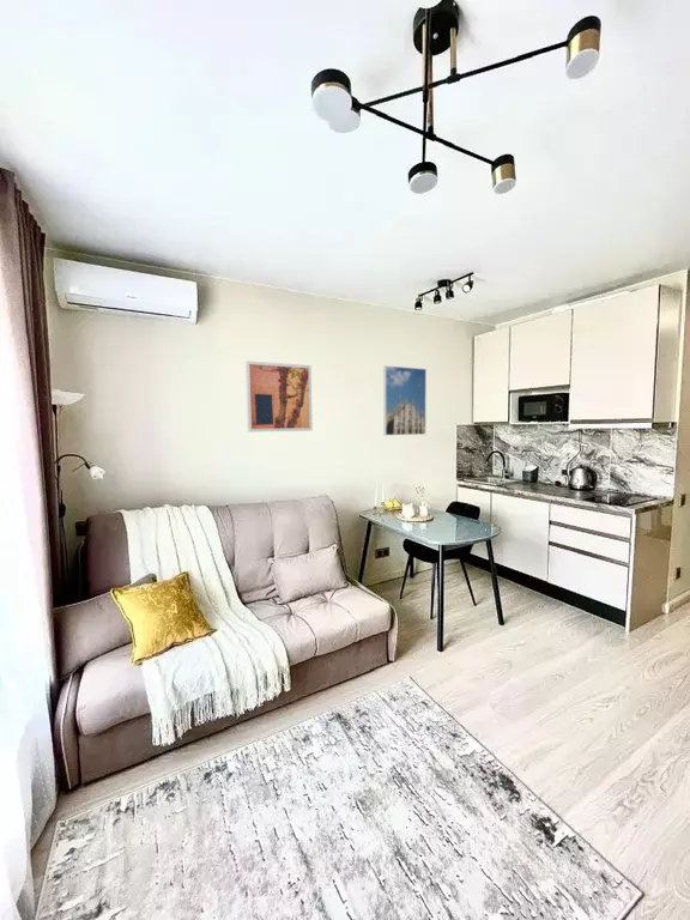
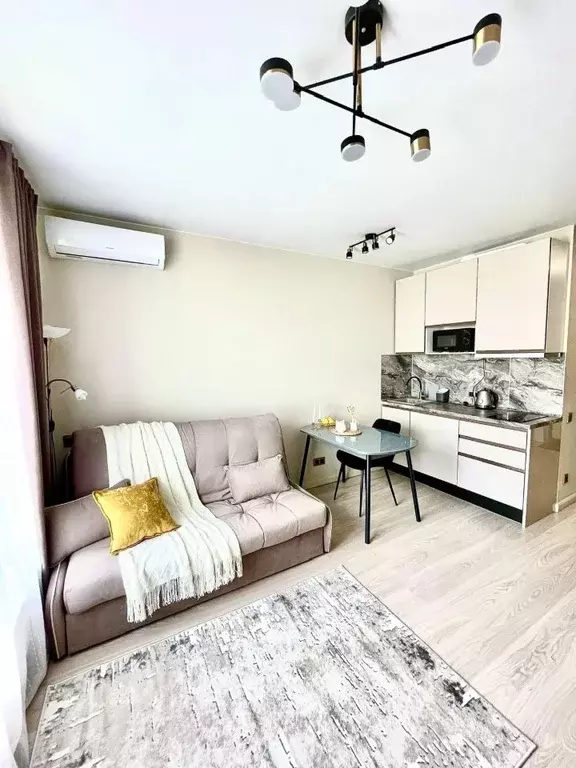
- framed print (405, 401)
- wall art (279, 398)
